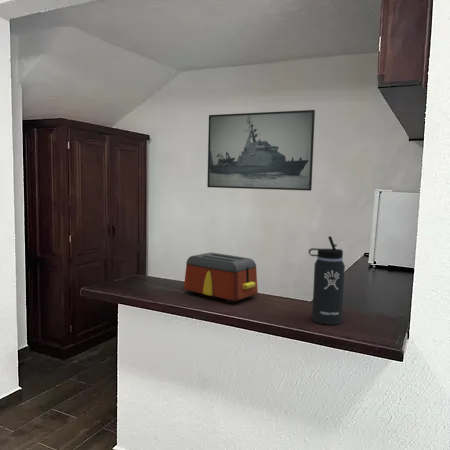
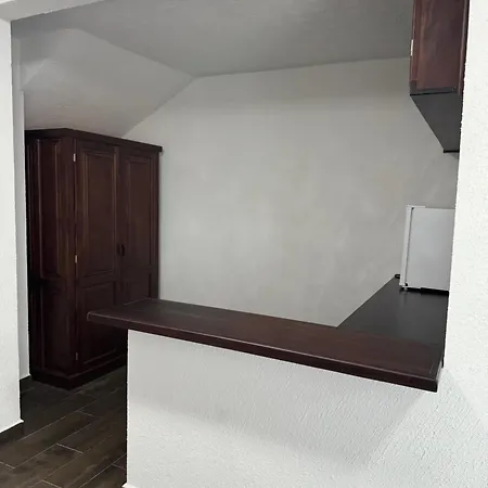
- toaster (221, 276)
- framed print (257, 151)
- thermos bottle (325, 278)
